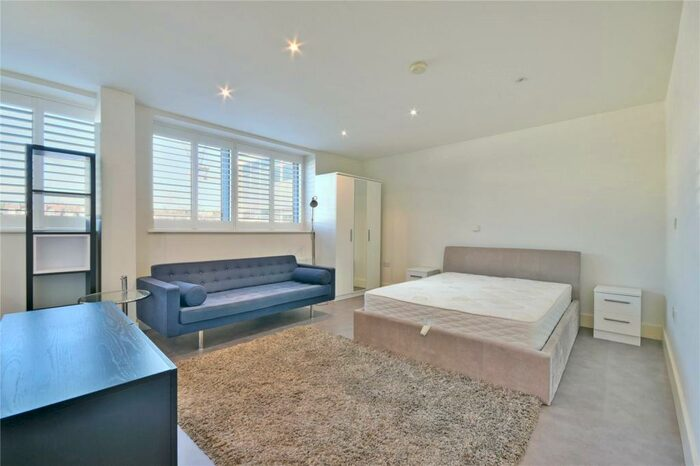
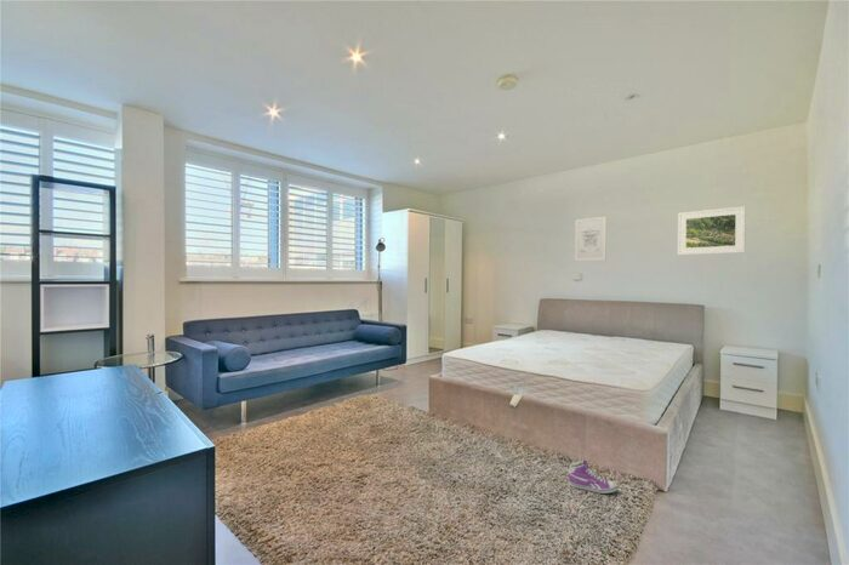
+ sneaker (592, 475)
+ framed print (710, 232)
+ wall art (589, 239)
